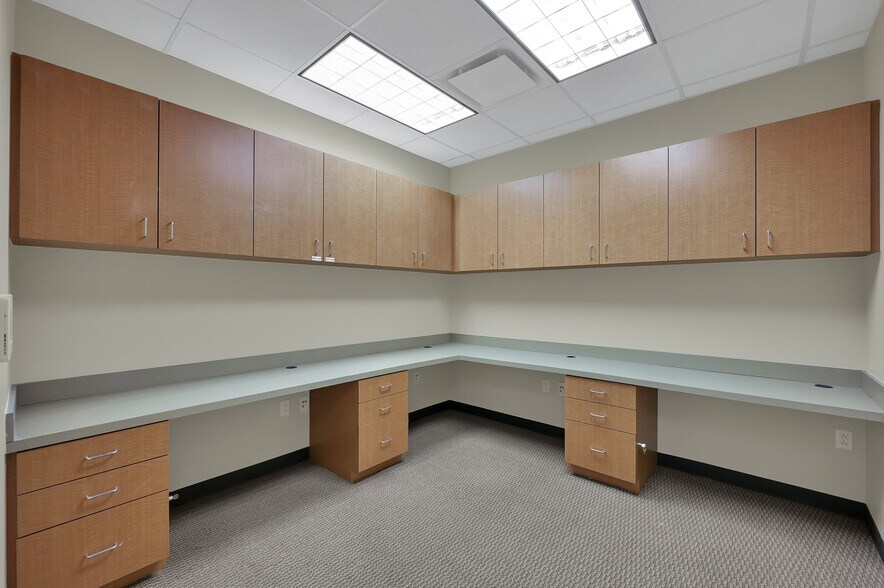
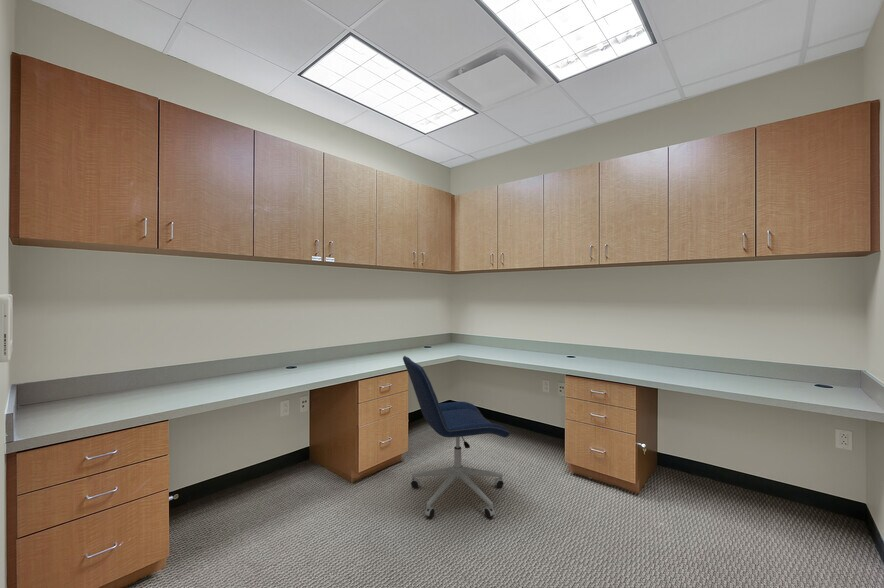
+ office chair (456, 425)
